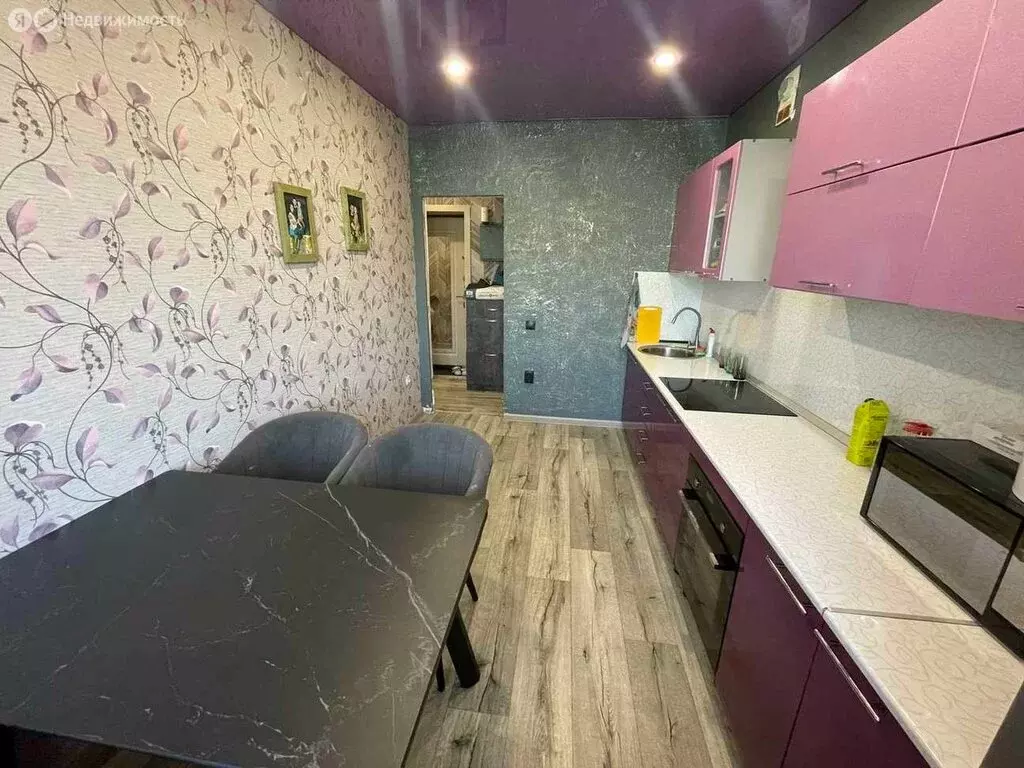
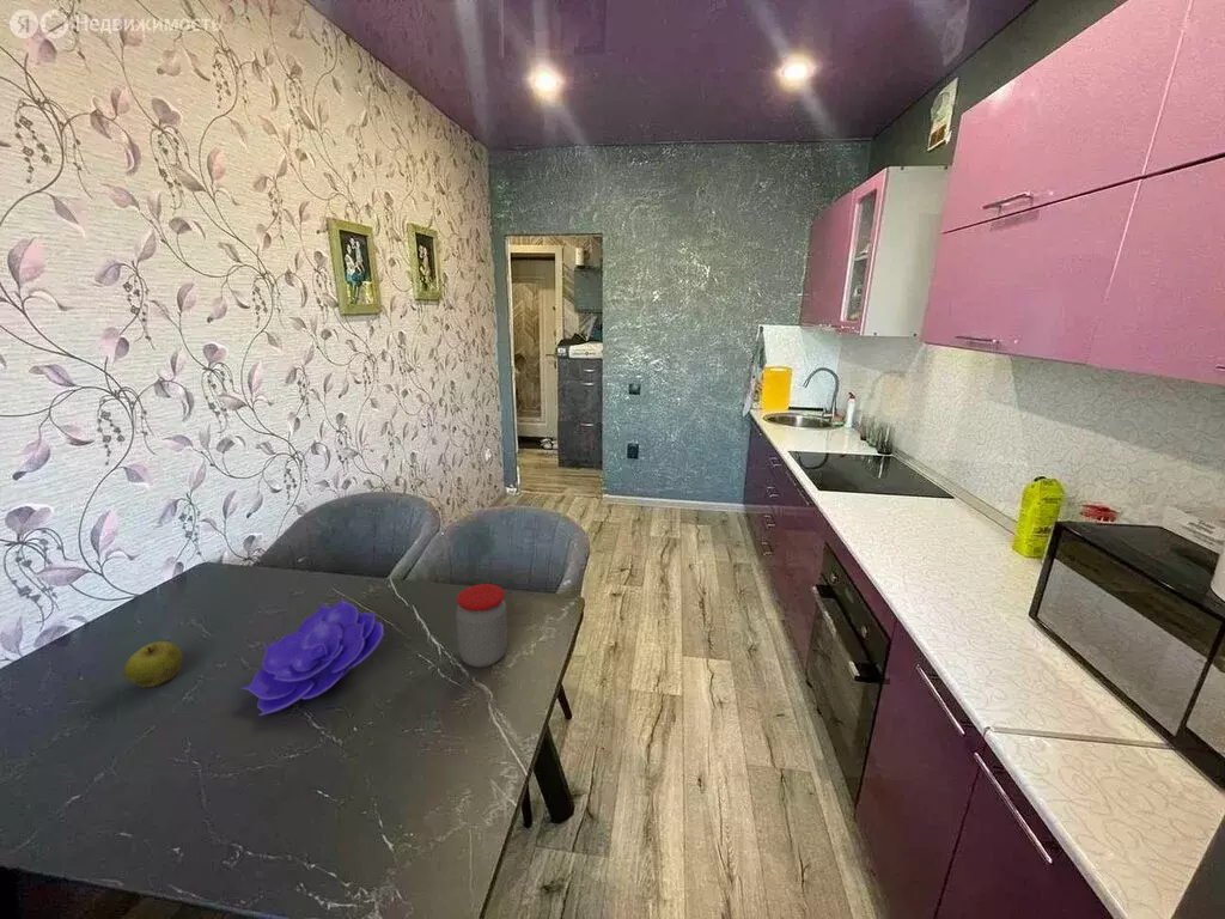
+ jar (482, 625)
+ decorative bowl (313, 649)
+ apple (153, 662)
